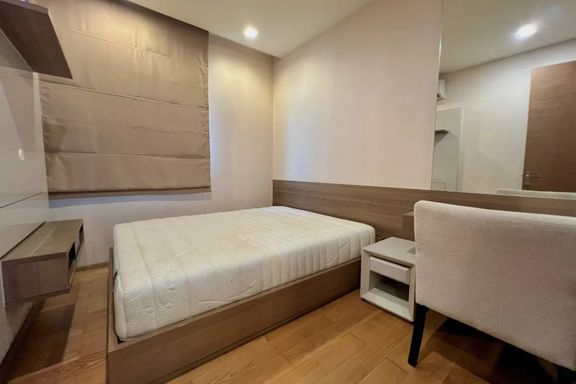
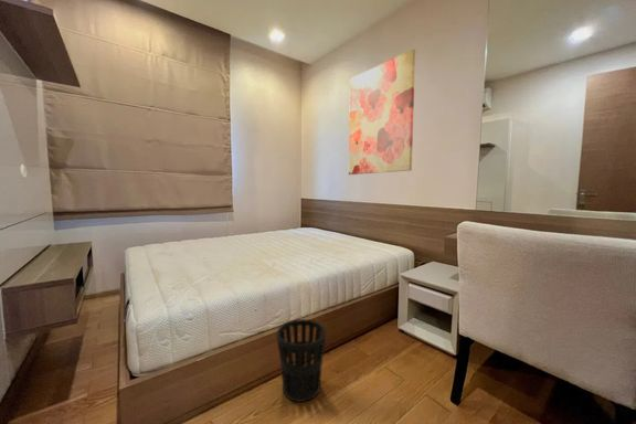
+ wall art (378, 119)
+ wastebasket (301, 359)
